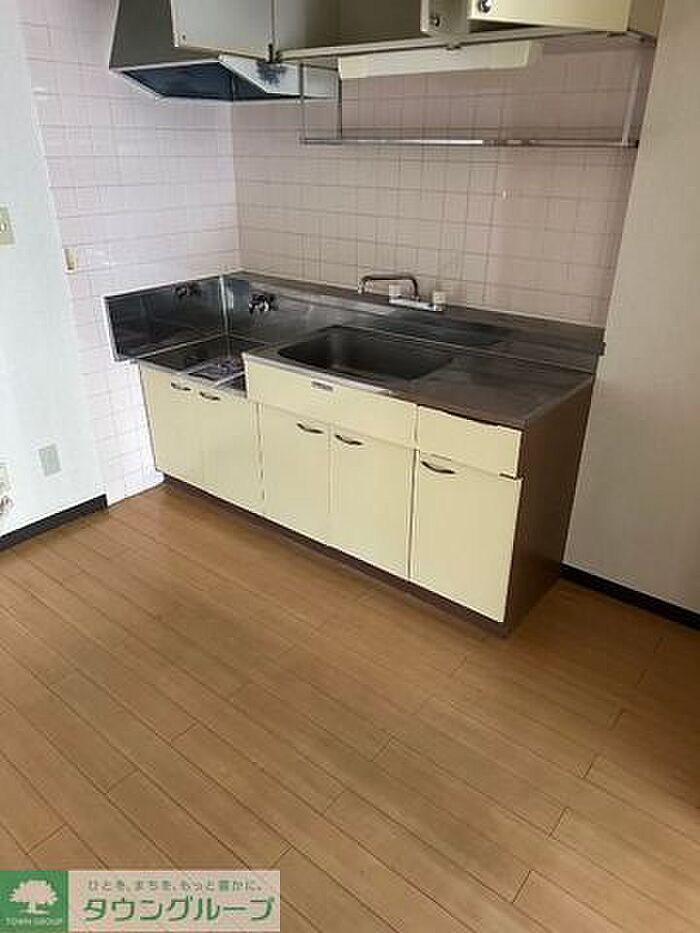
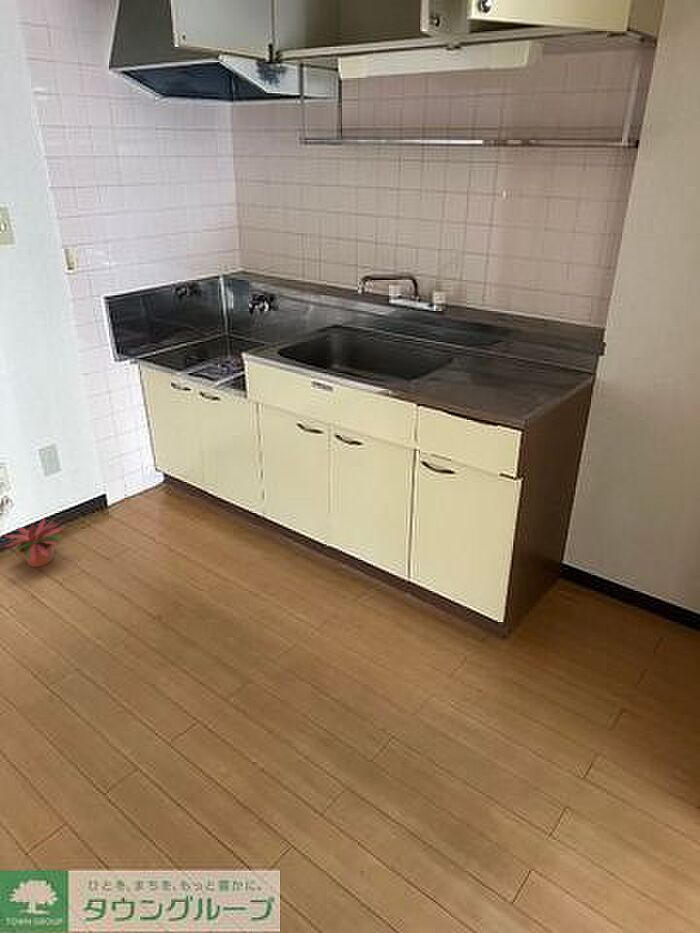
+ potted plant (35, 539)
